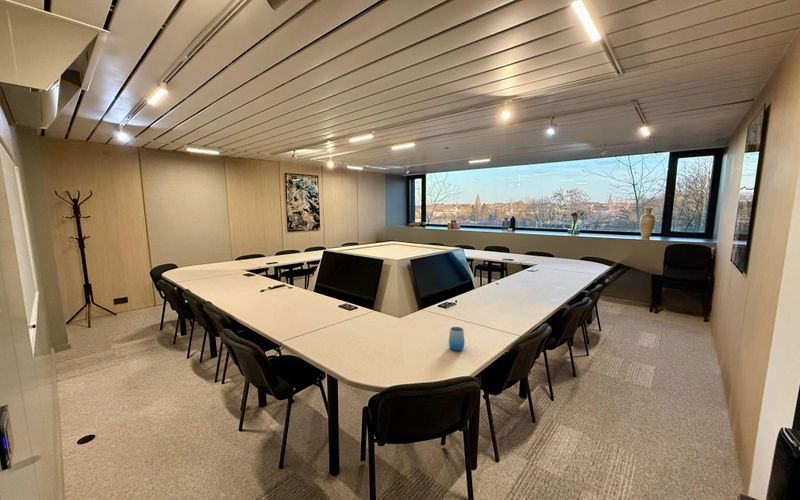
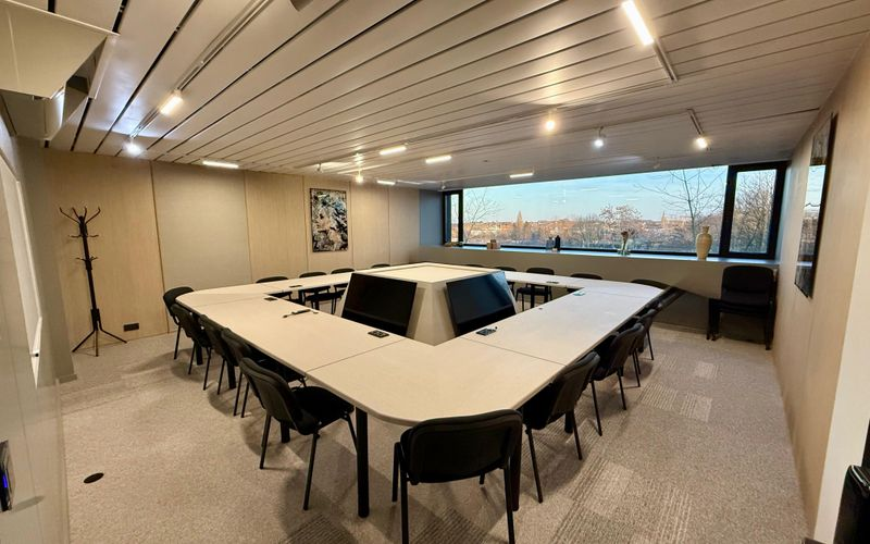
- cup (456, 338)
